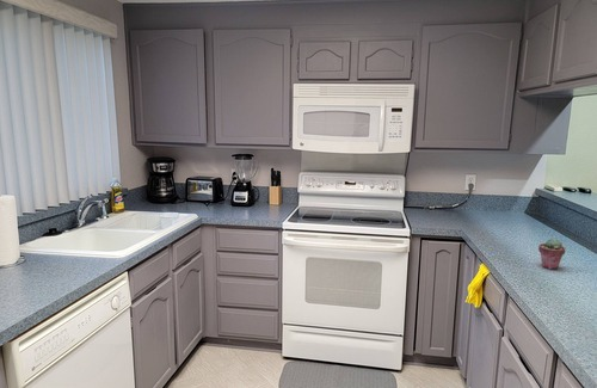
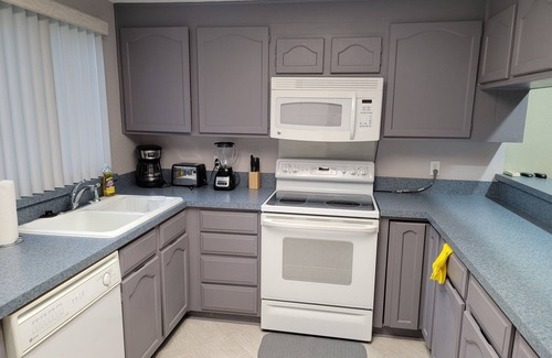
- potted succulent (550, 252)
